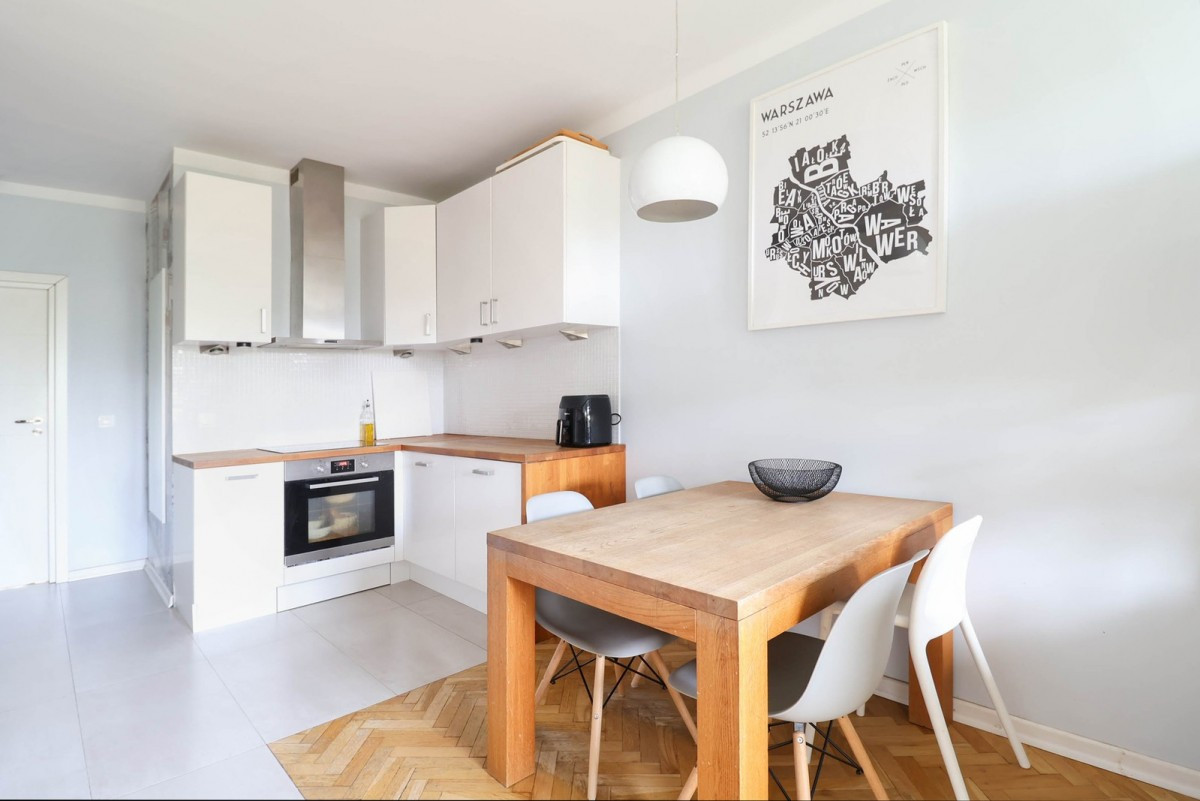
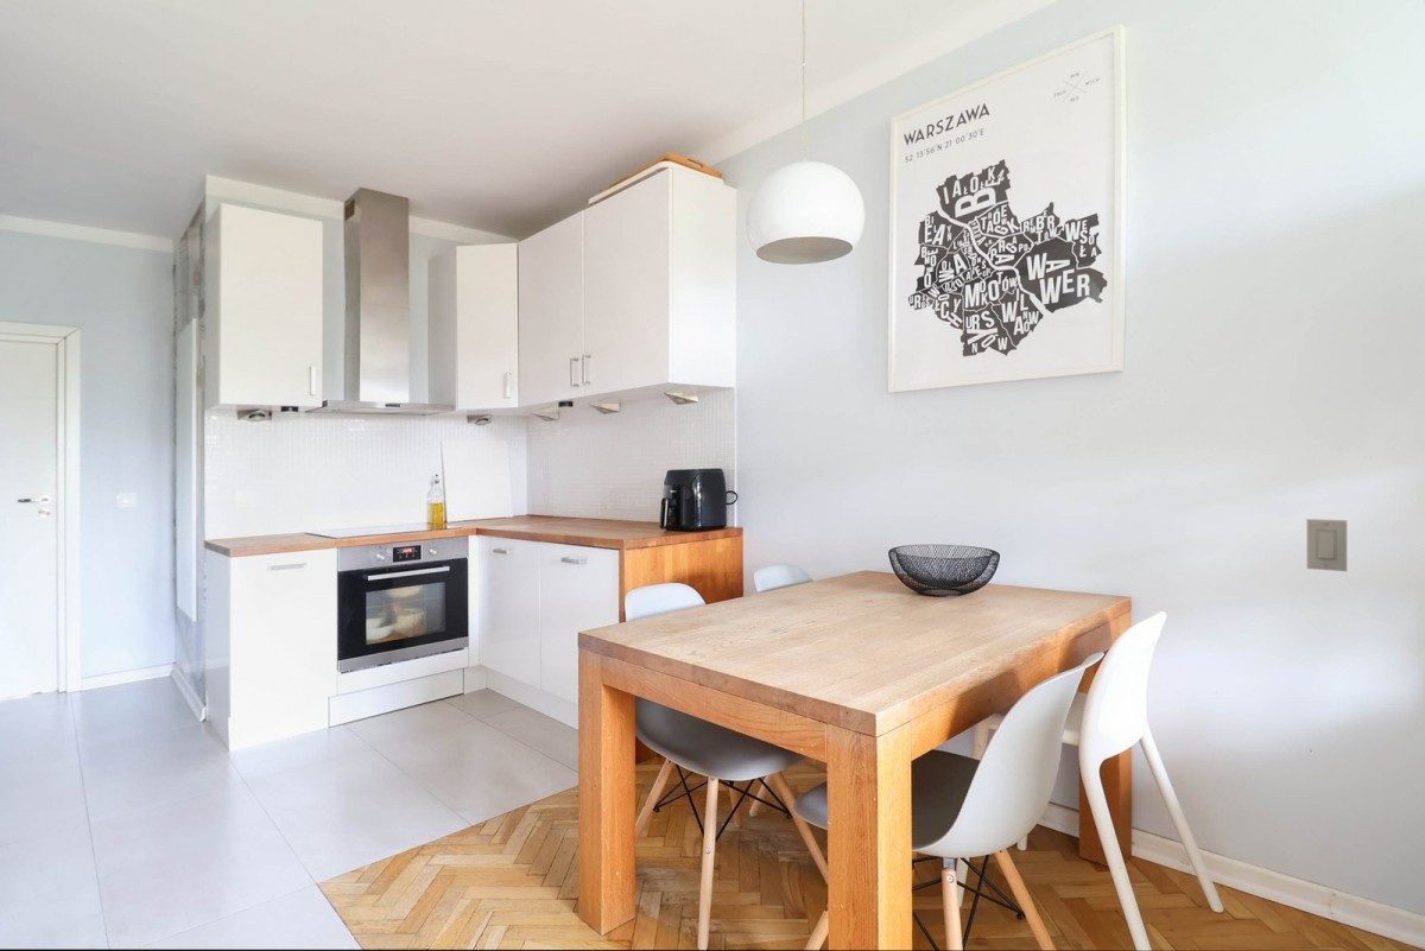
+ light switch (1325, 545)
